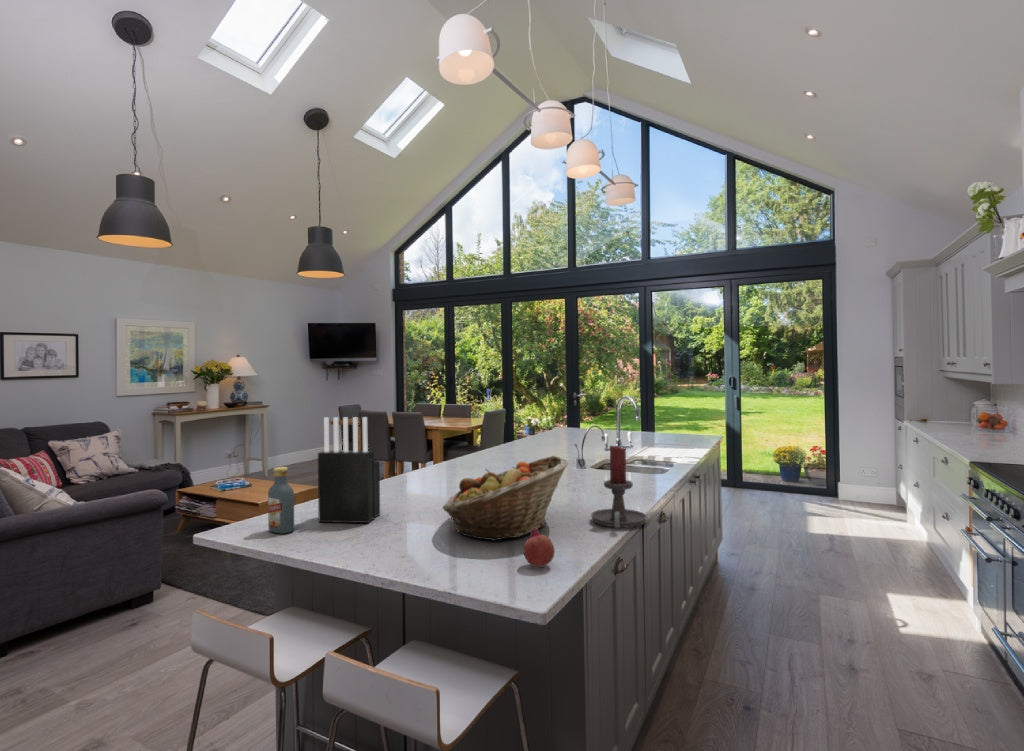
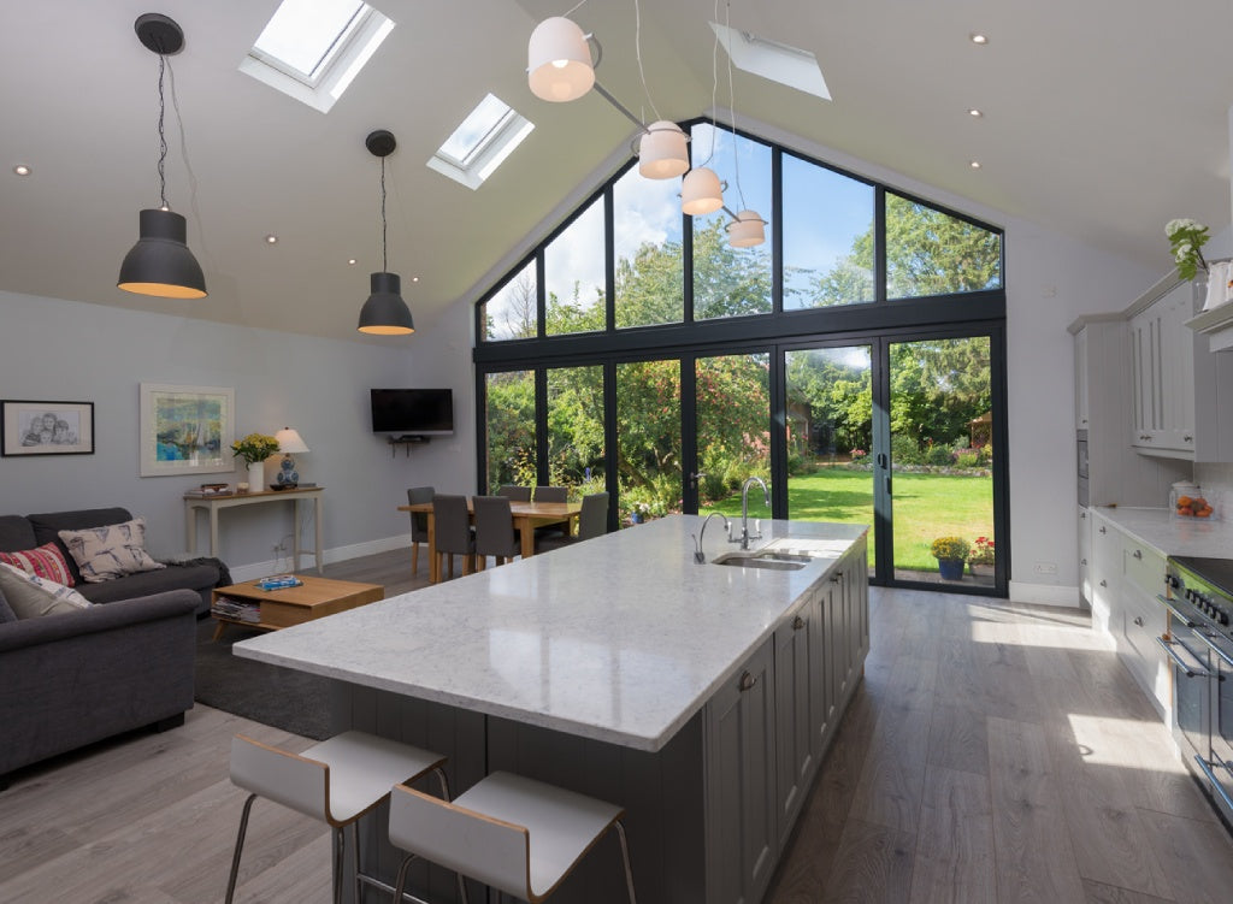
- vodka (281, 499)
- candle holder (617, 484)
- knife block (350, 467)
- fruit (539, 547)
- fruit basket (506, 492)
